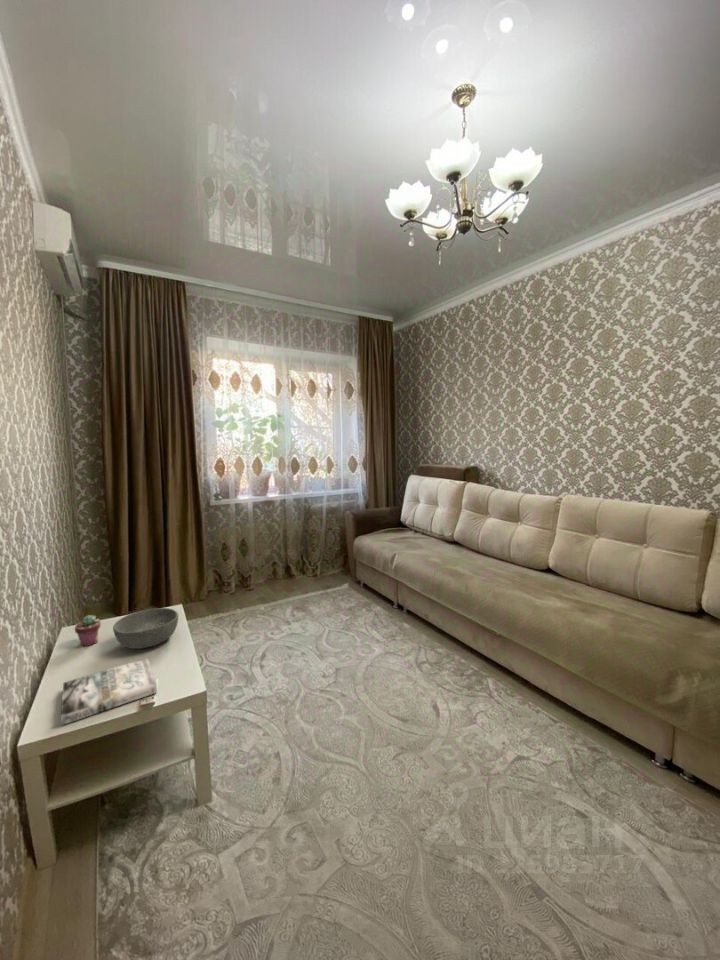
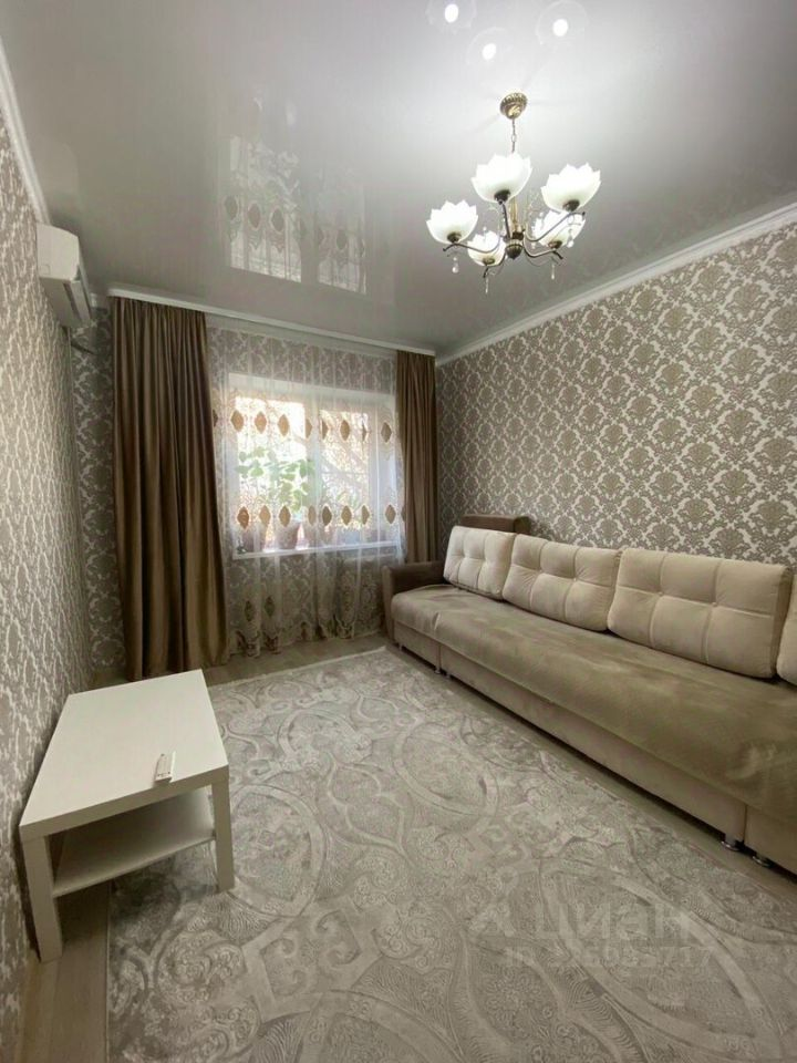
- potted succulent (88, 629)
- bowl (147, 630)
- book (110, 687)
